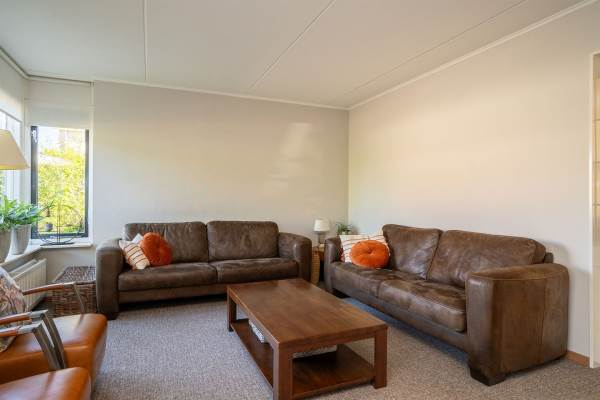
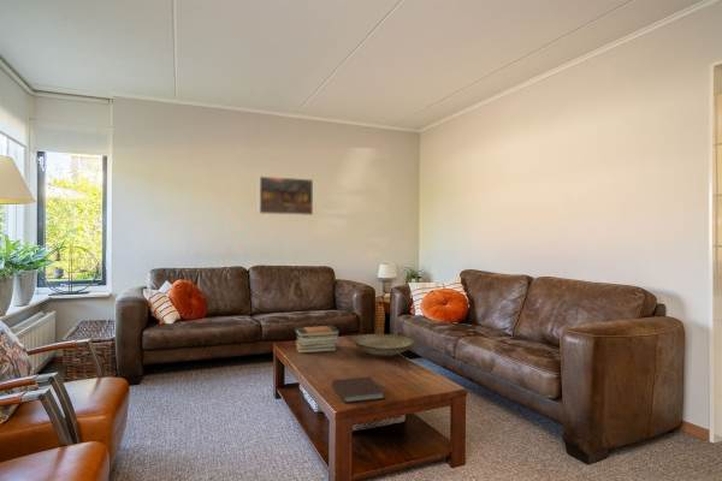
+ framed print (286, 196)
+ notebook (357, 388)
+ decorative bowl (383, 348)
+ book stack (316, 338)
